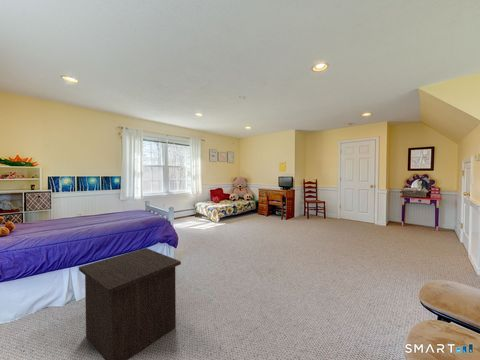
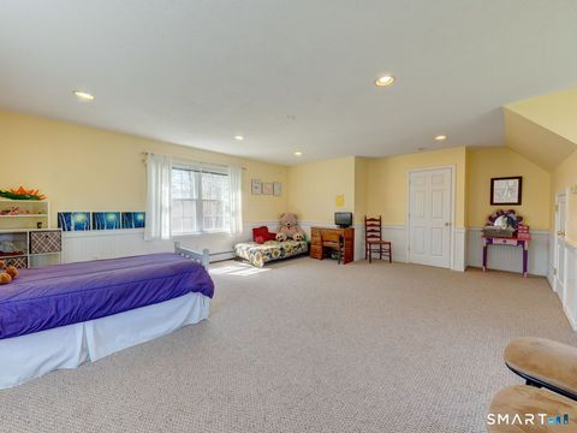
- nightstand (133, 297)
